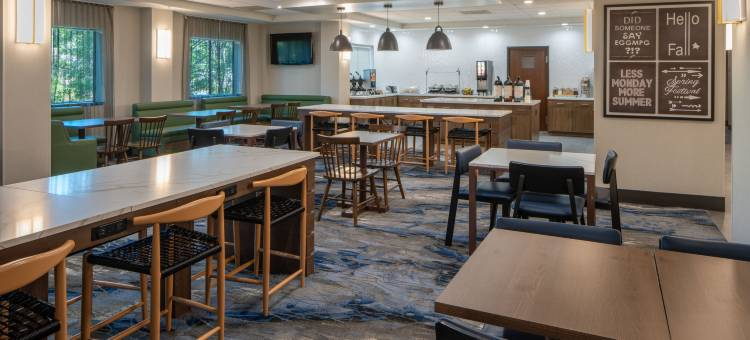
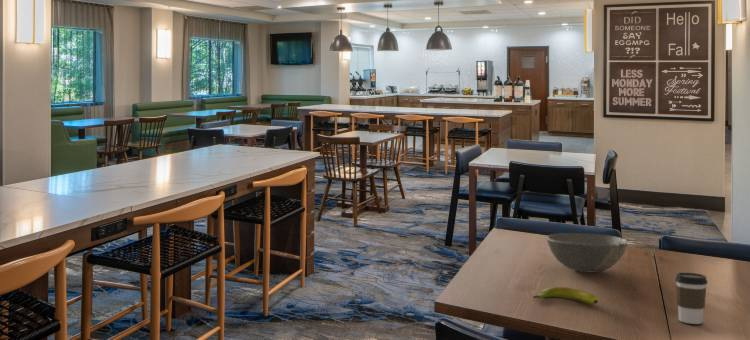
+ bowl (585, 254)
+ coffee cup (690, 298)
+ banana (567, 295)
